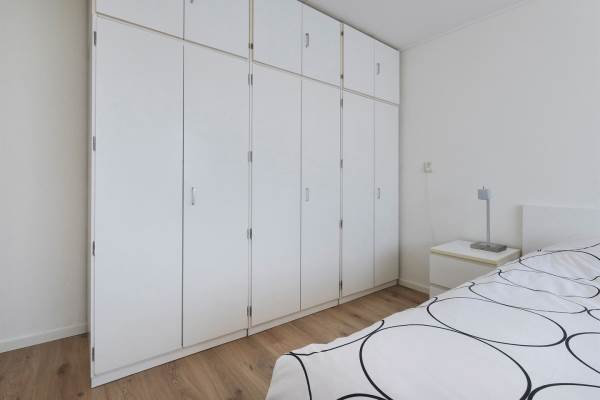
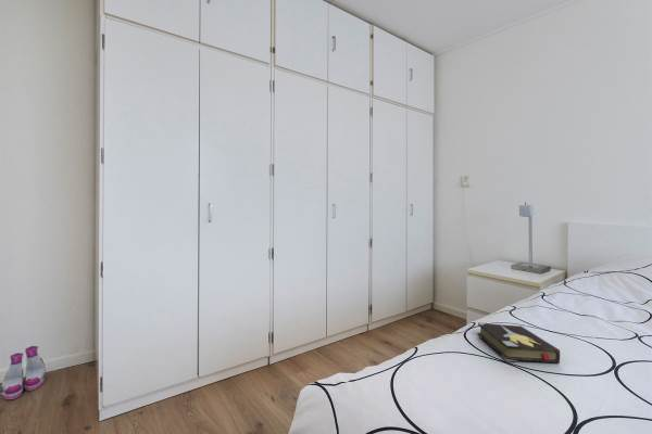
+ boots (22, 369)
+ hardback book (514, 340)
